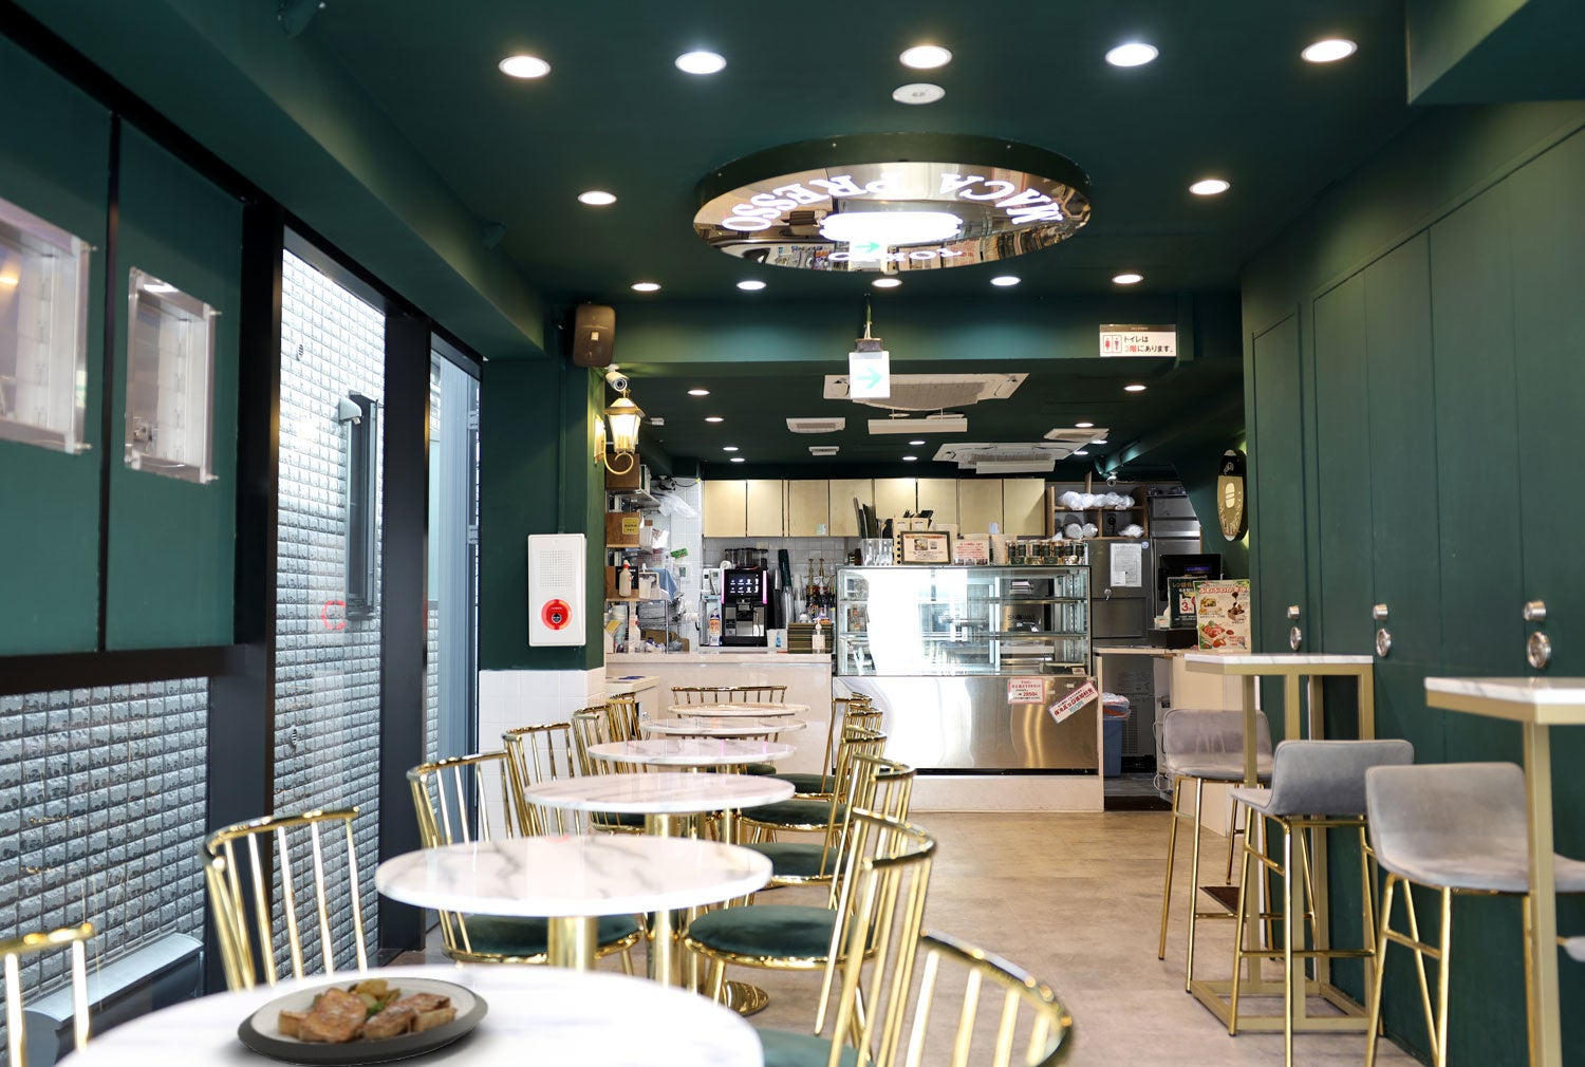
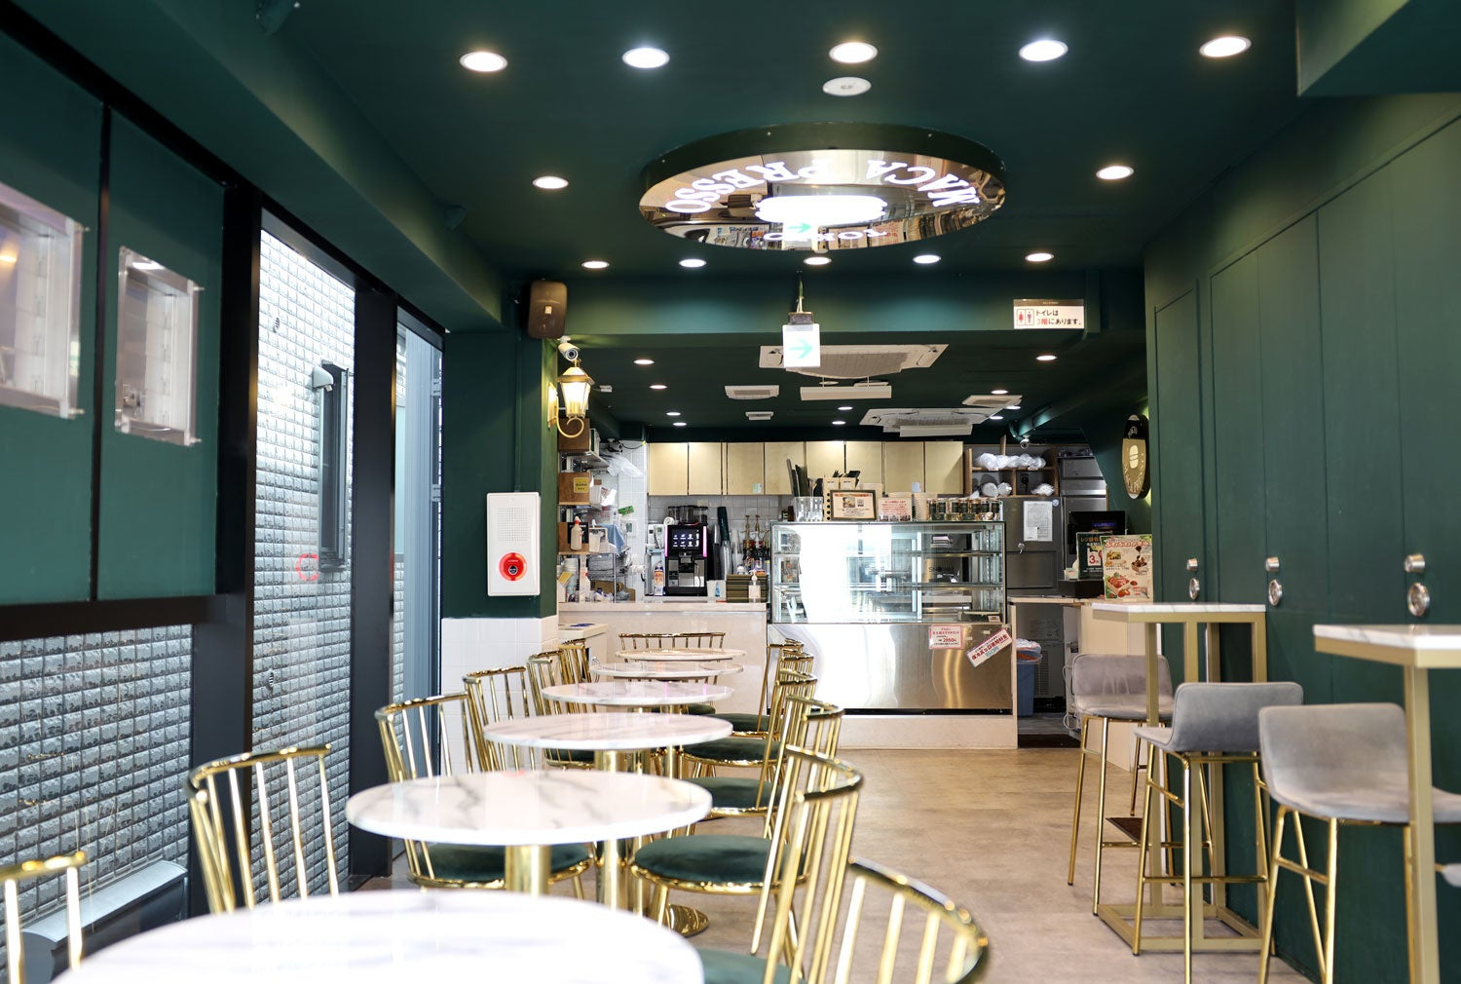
- plate (366, 1009)
